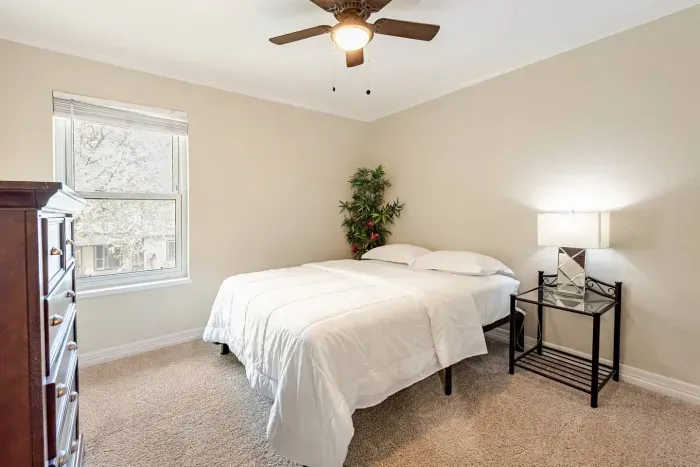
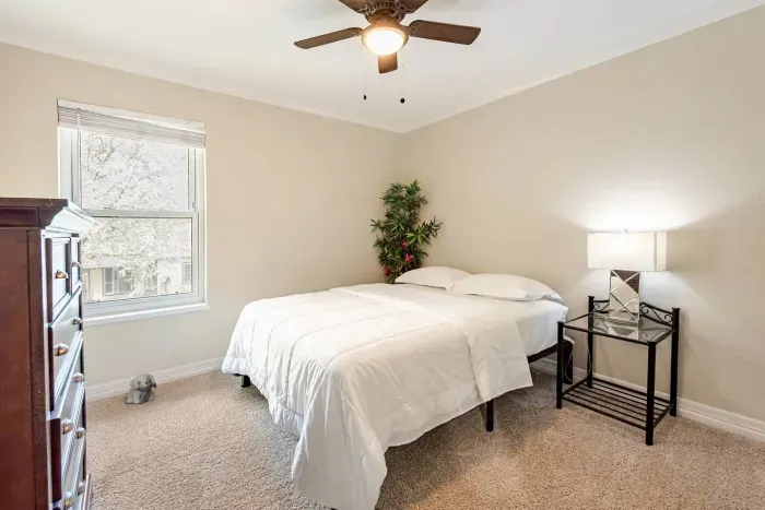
+ plush toy (141, 384)
